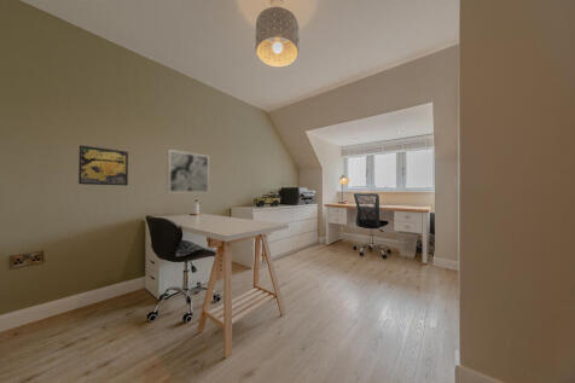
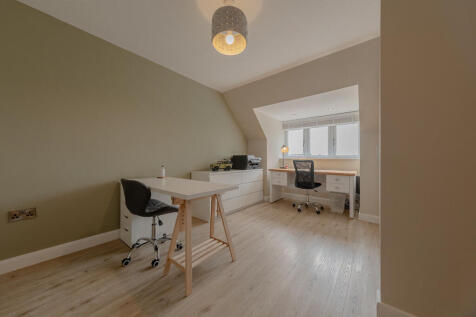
- wall art (190, 173)
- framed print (105, 167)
